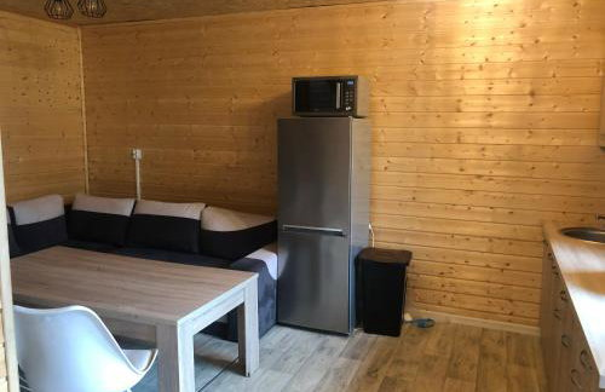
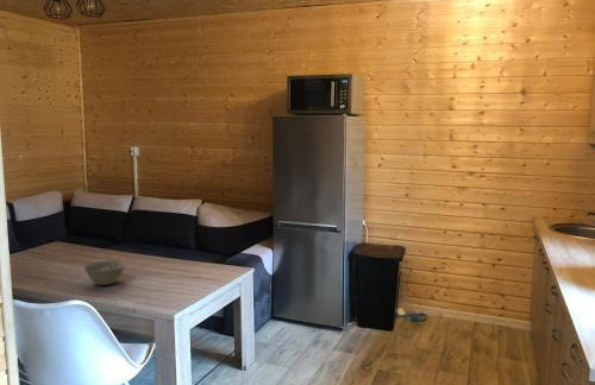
+ bowl (106, 274)
